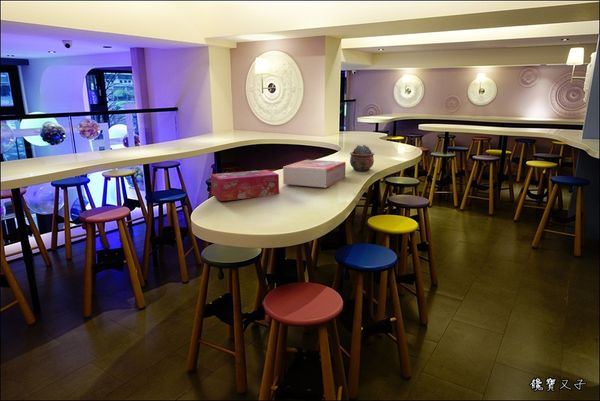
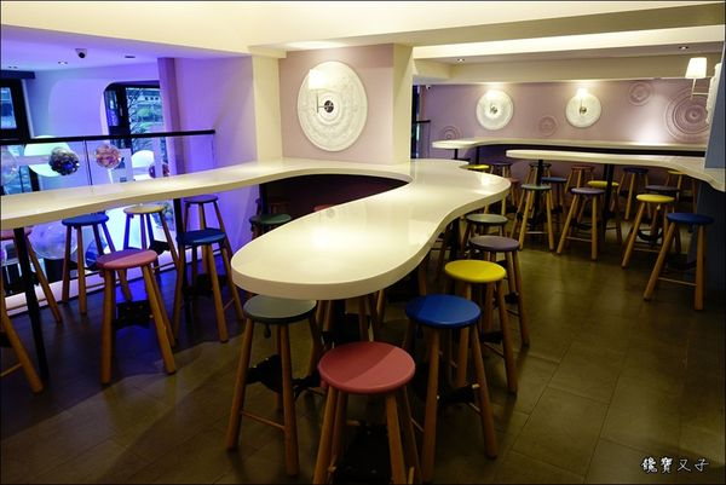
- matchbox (315, 172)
- potted cactus (361, 157)
- tissue box (245, 184)
